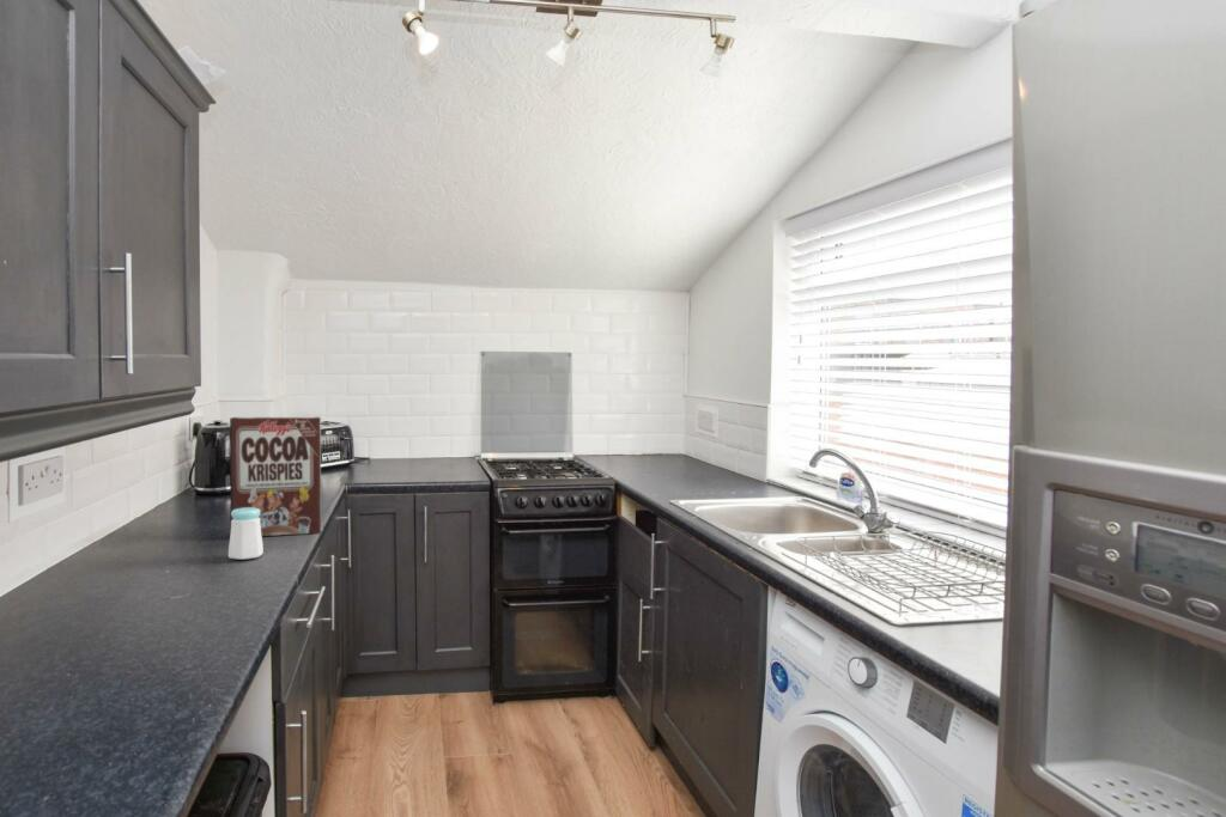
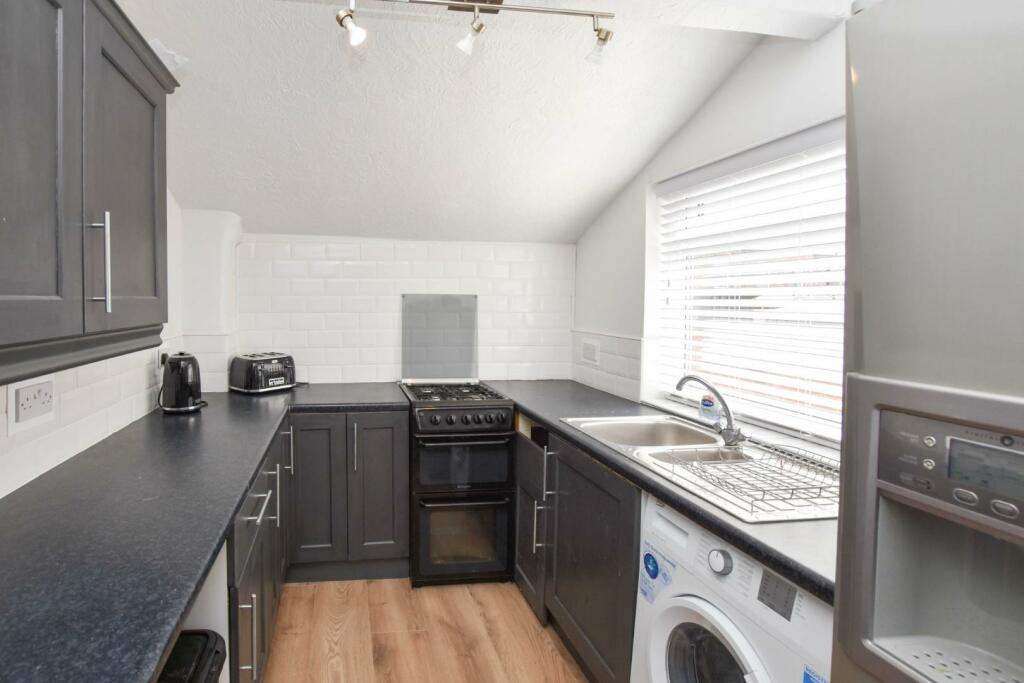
- cereal box (277, 475)
- salt shaker (245, 532)
